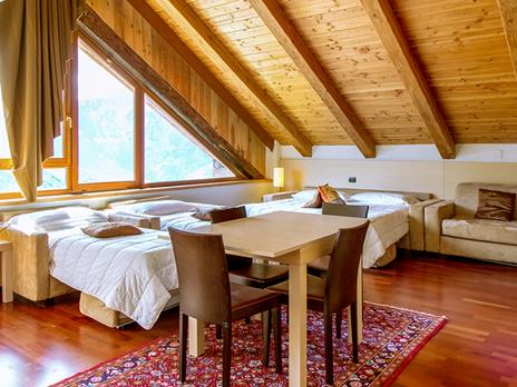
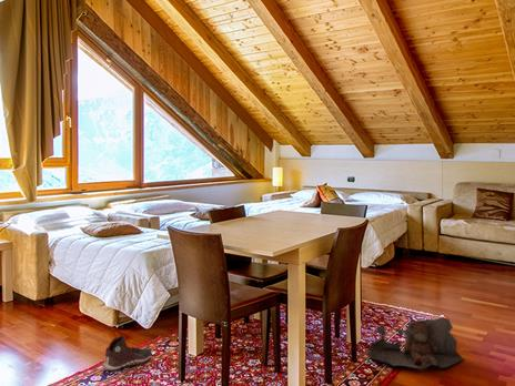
+ bag (412, 338)
+ sneaker (129, 348)
